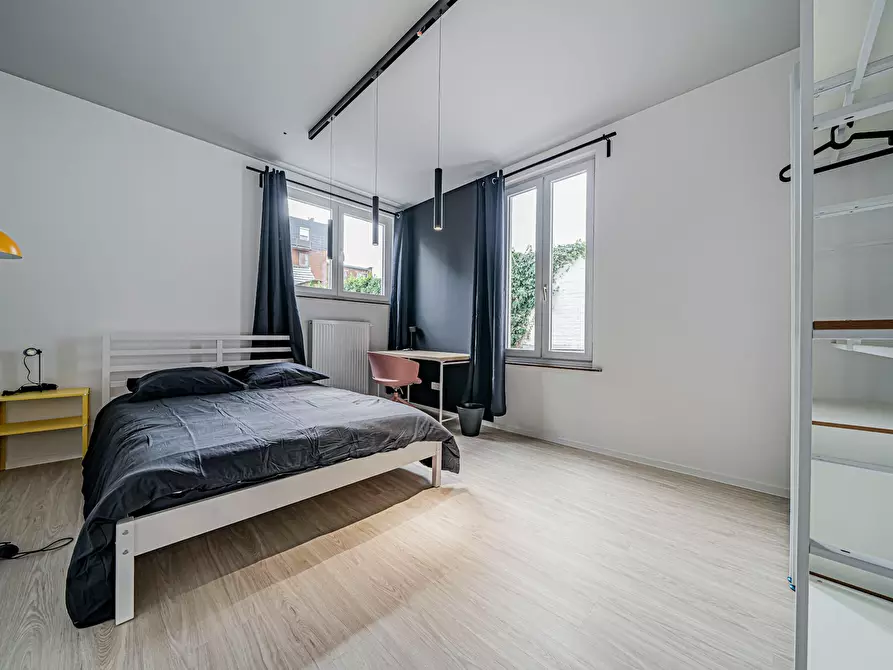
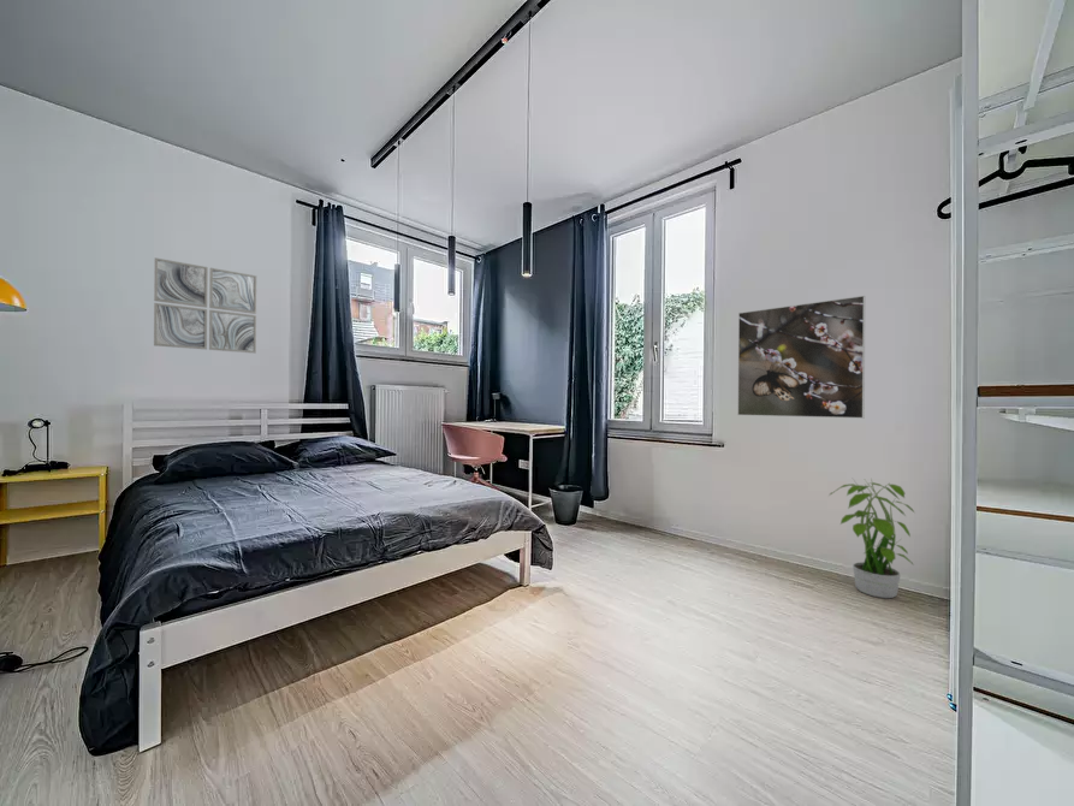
+ potted plant (867, 535)
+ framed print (795, 361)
+ wall art (209, 307)
